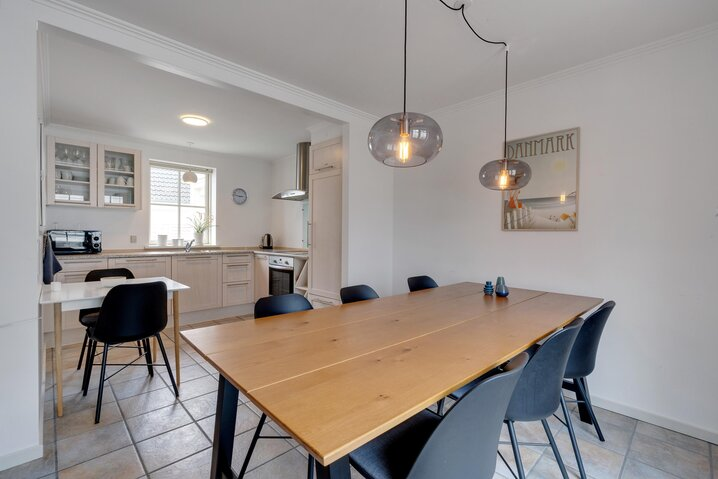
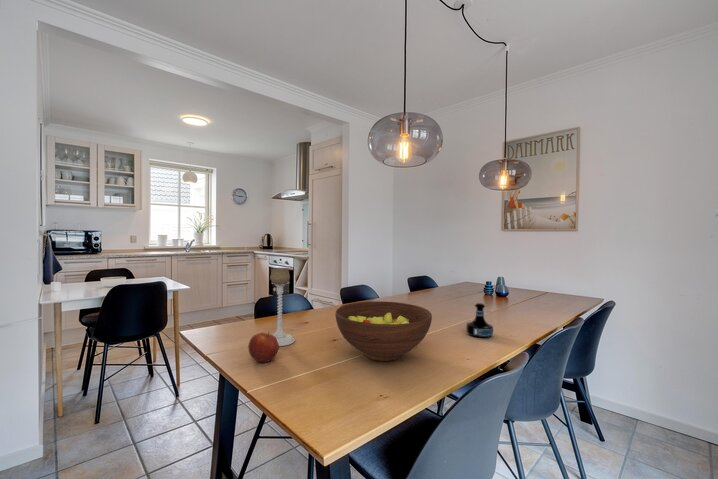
+ apple (263, 345)
+ candle holder (279, 305)
+ tequila bottle (479, 319)
+ fruit bowl (382, 333)
